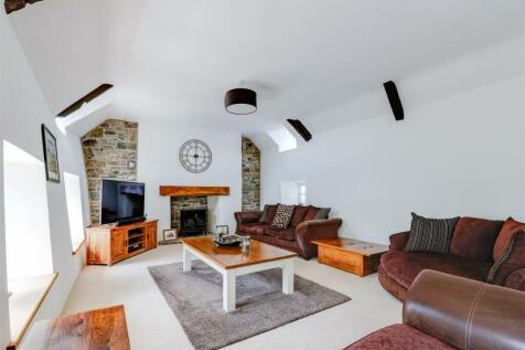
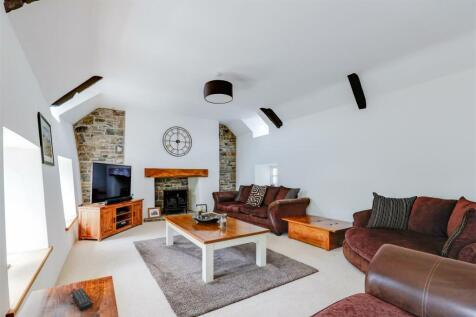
+ remote control (81, 298)
